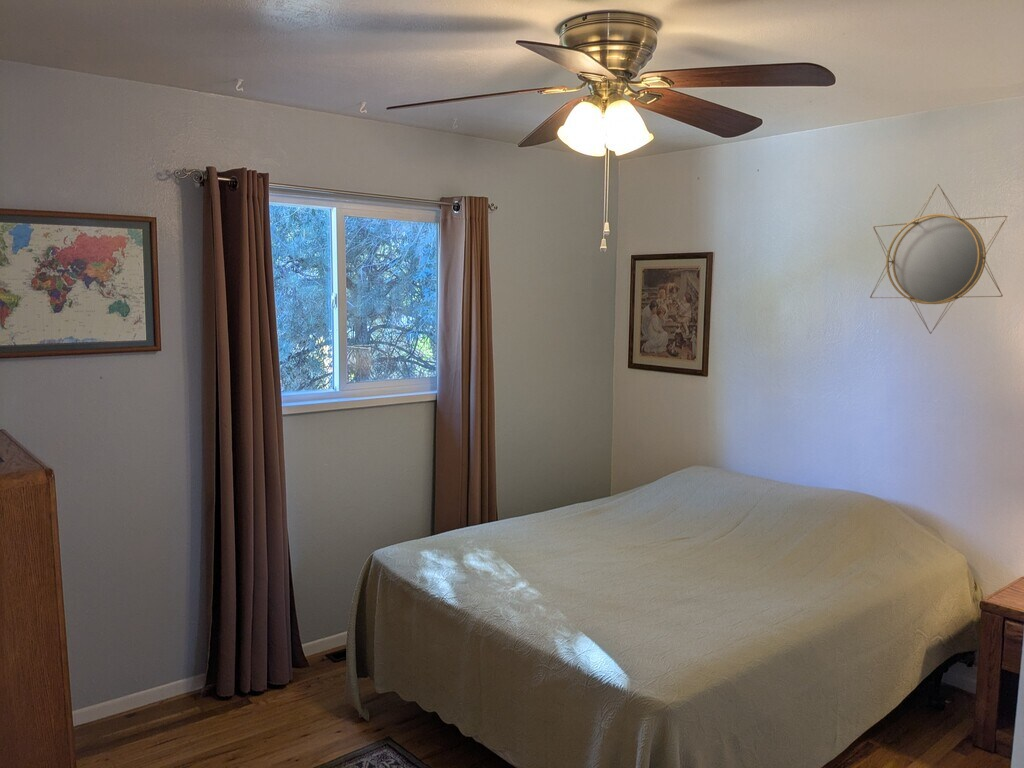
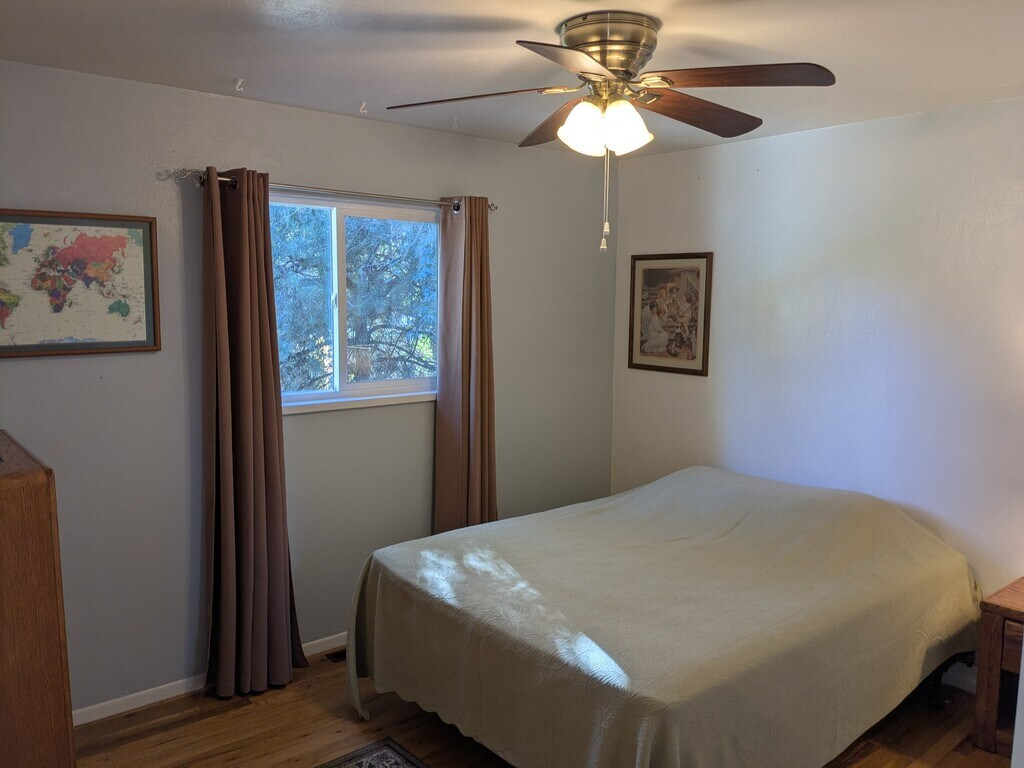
- home mirror (934, 259)
